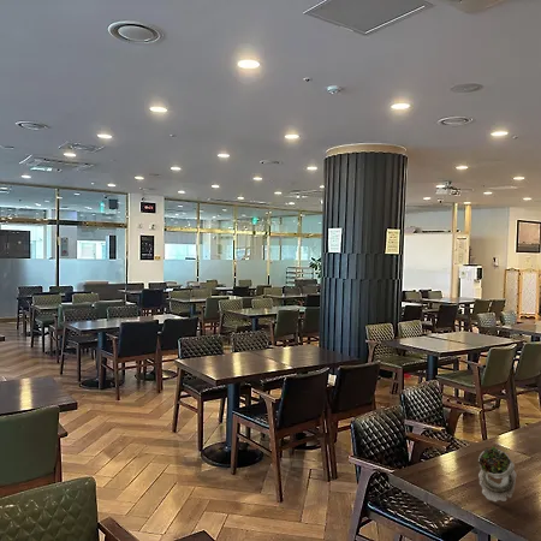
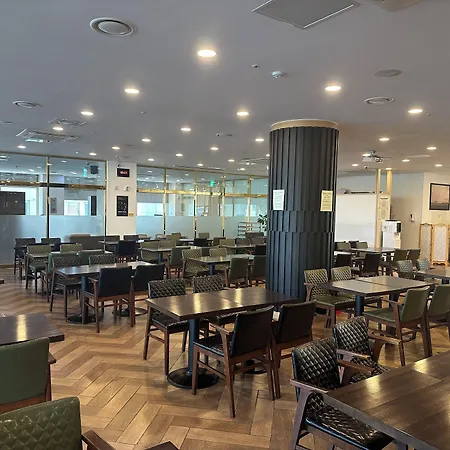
- succulent plant (495, 472)
